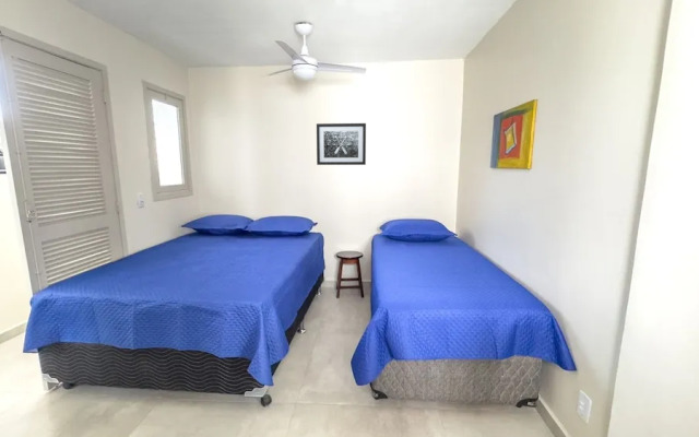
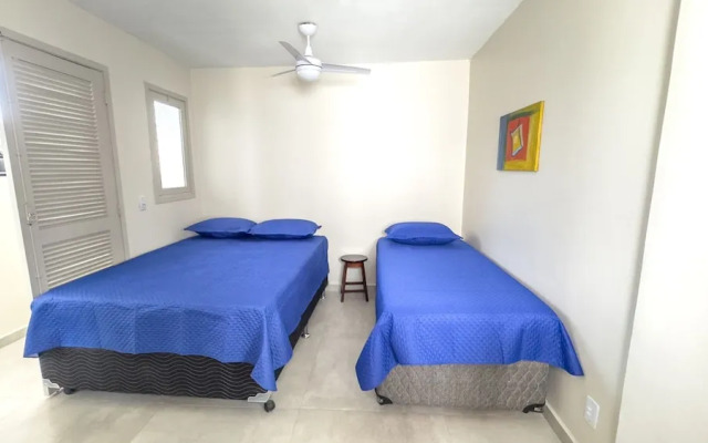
- wall art (341, 144)
